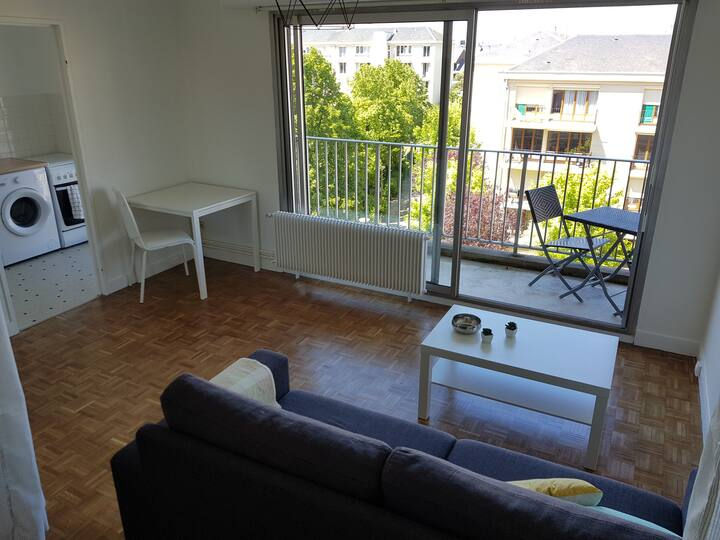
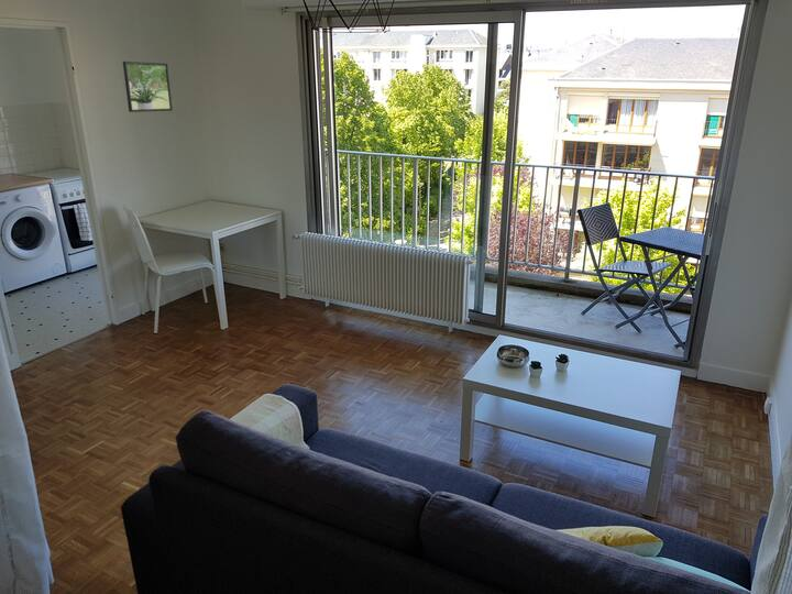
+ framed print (148, 87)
